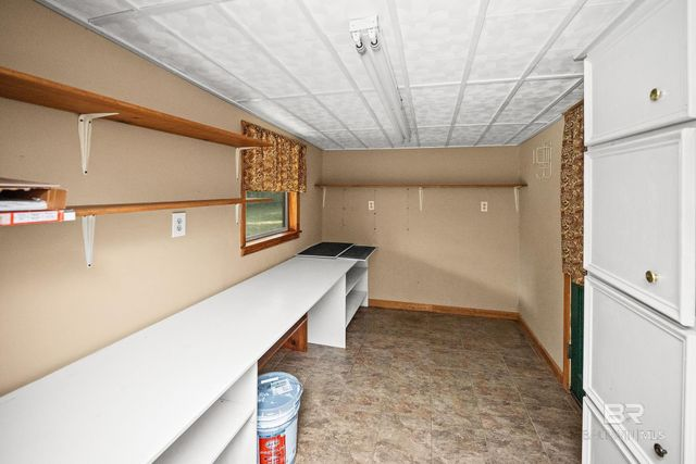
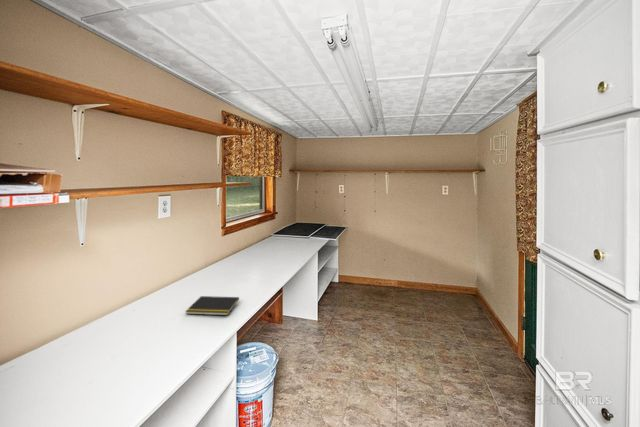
+ notepad (213, 305)
